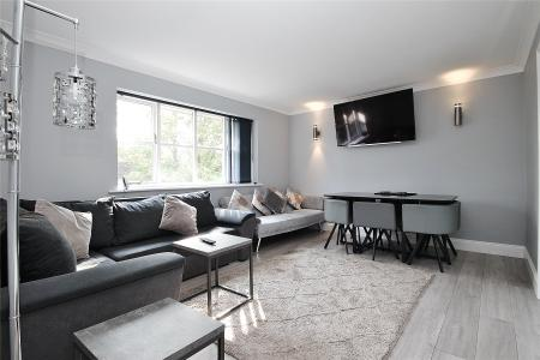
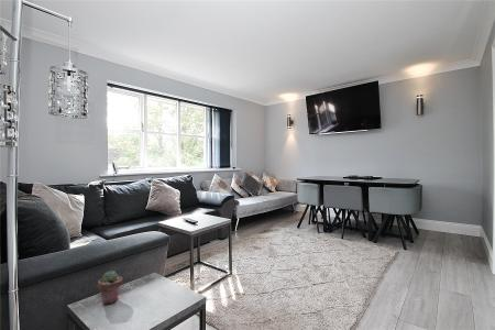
+ potted succulent (110, 285)
